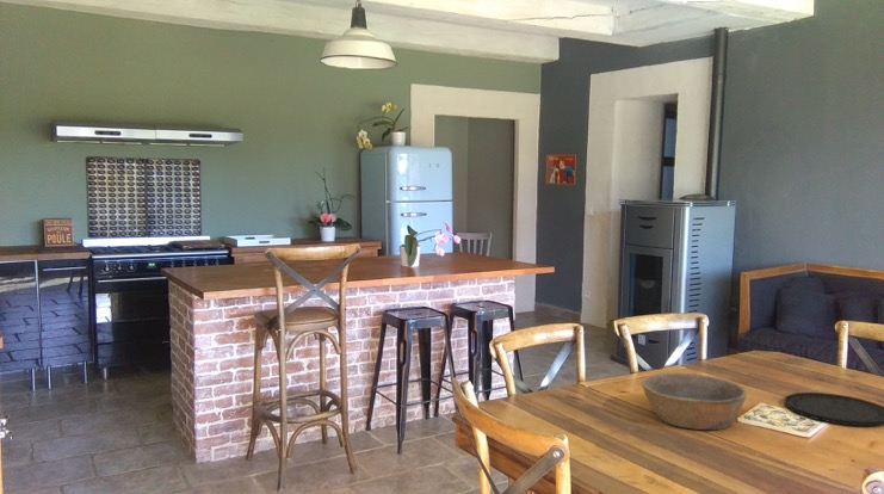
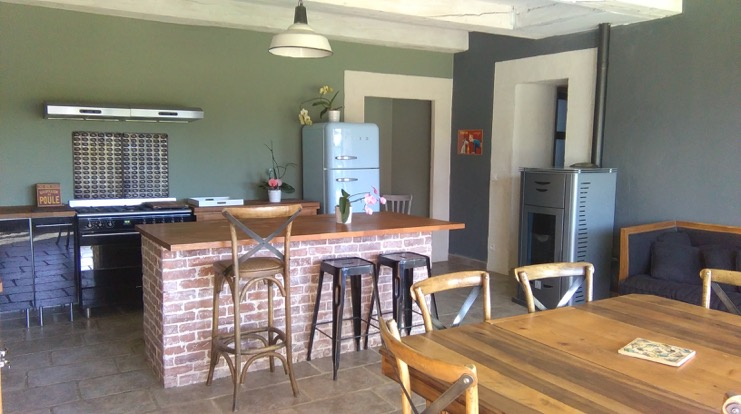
- bowl (692, 401)
- plate (836, 408)
